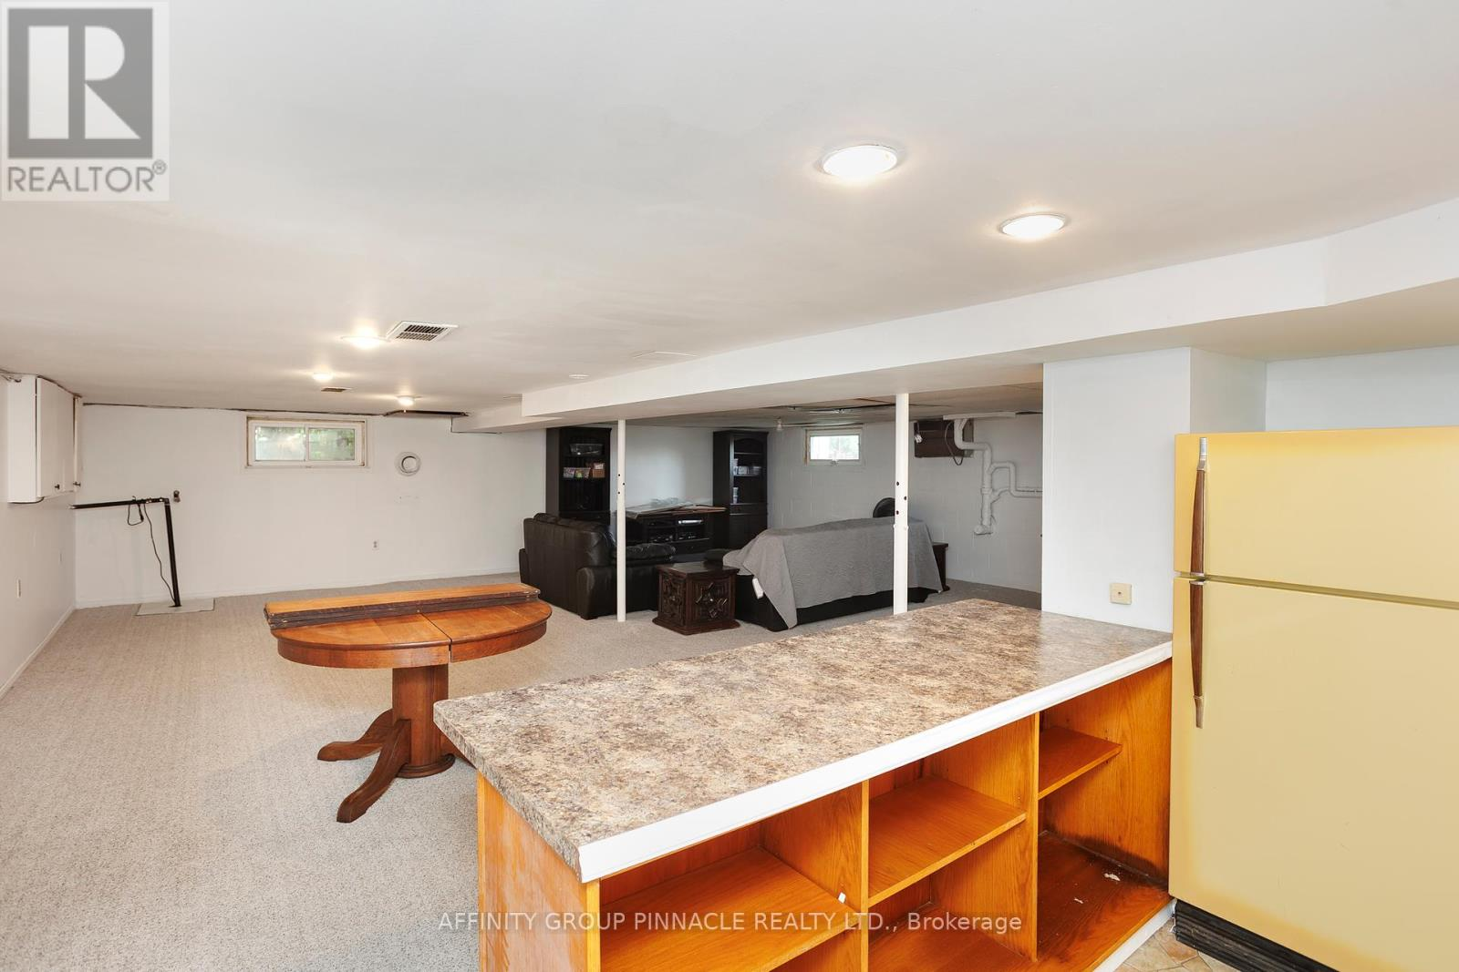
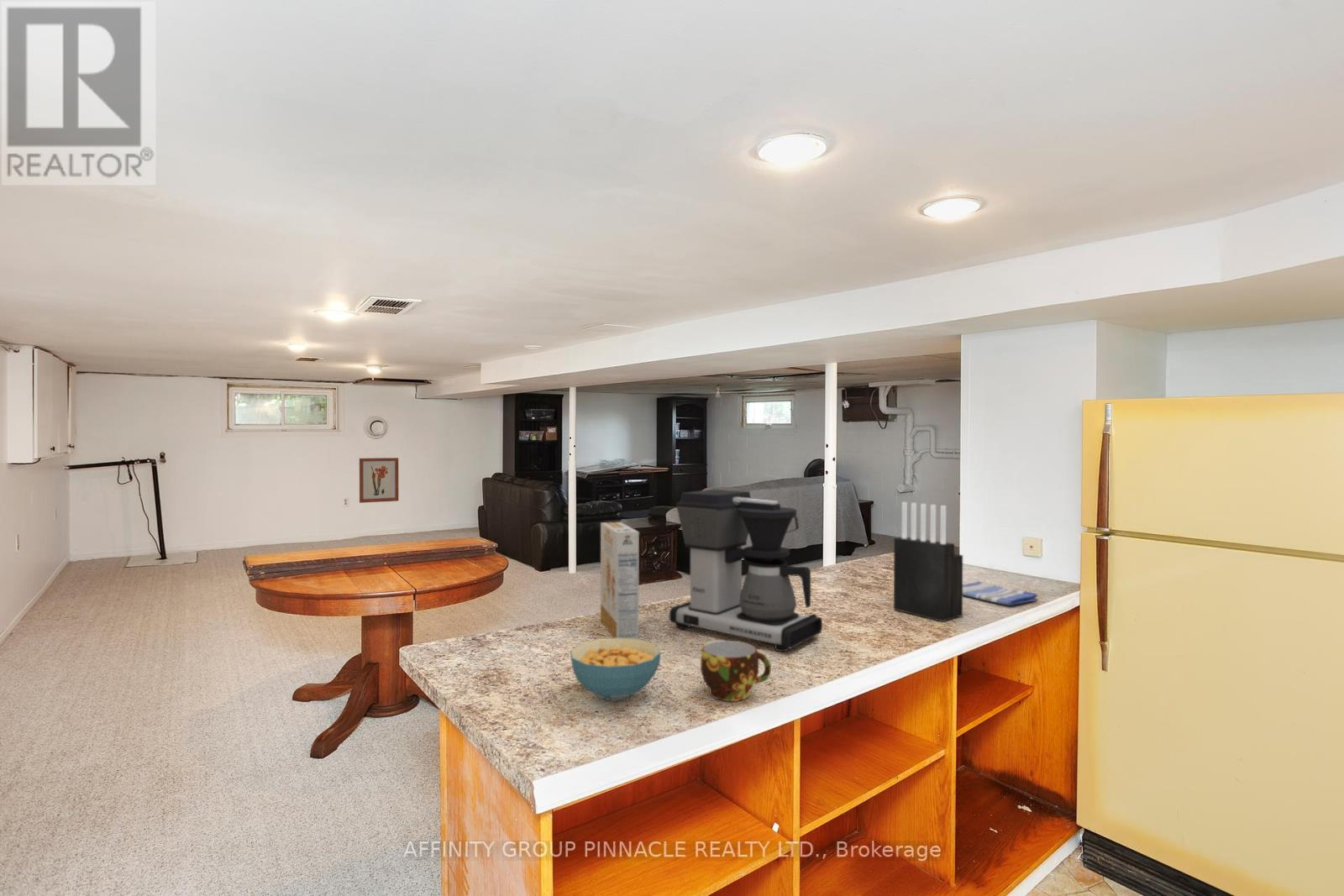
+ cup (732, 670)
+ cereal bowl (615, 673)
+ coffee maker (746, 562)
+ dish towel (992, 593)
+ knife block (930, 558)
+ wall art (379, 479)
+ cereal box (618, 578)
